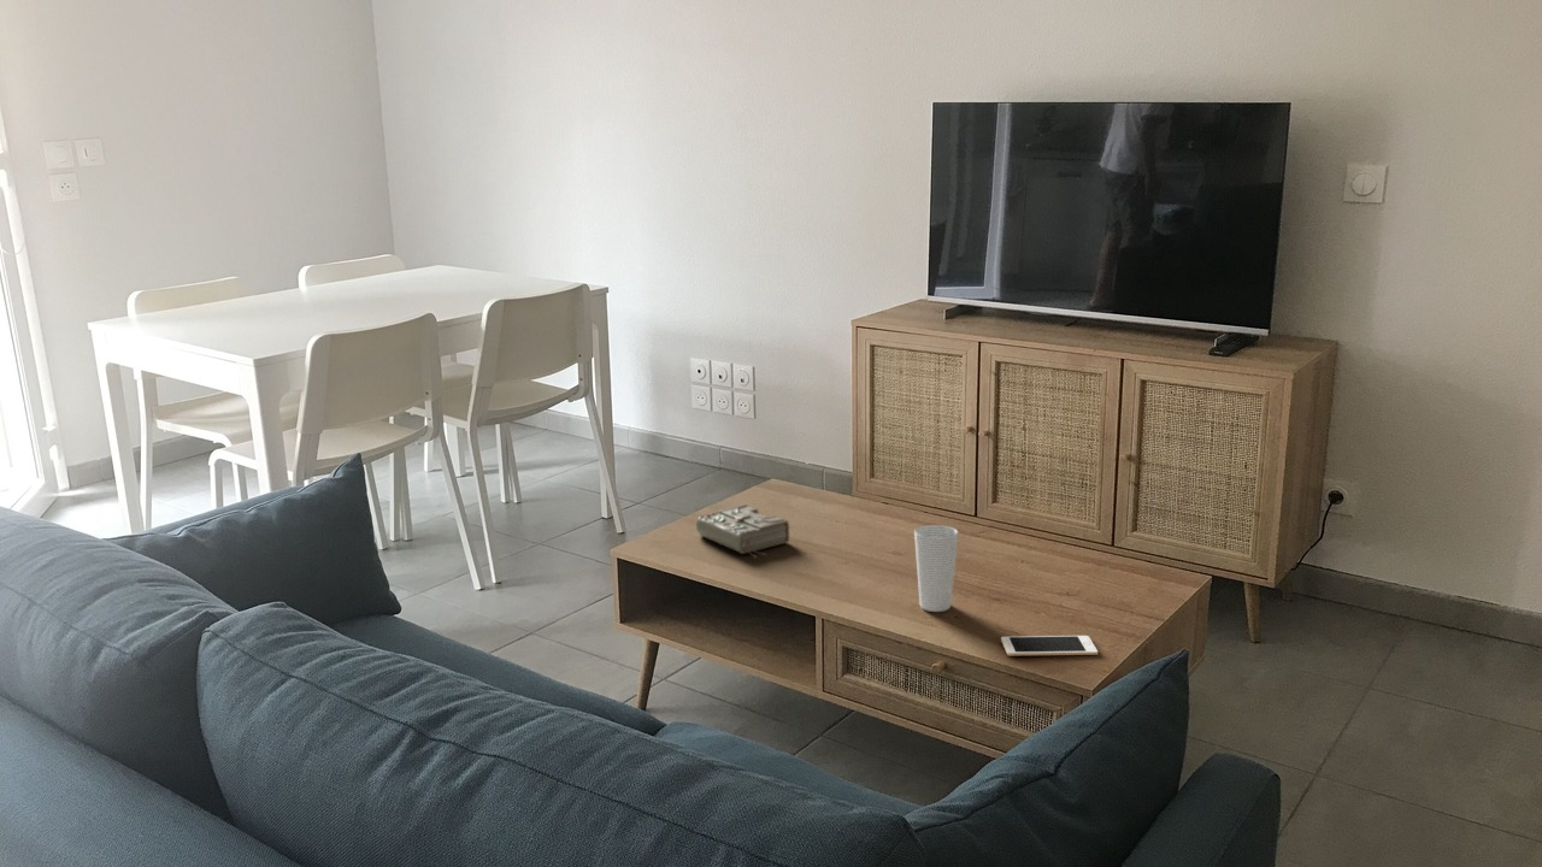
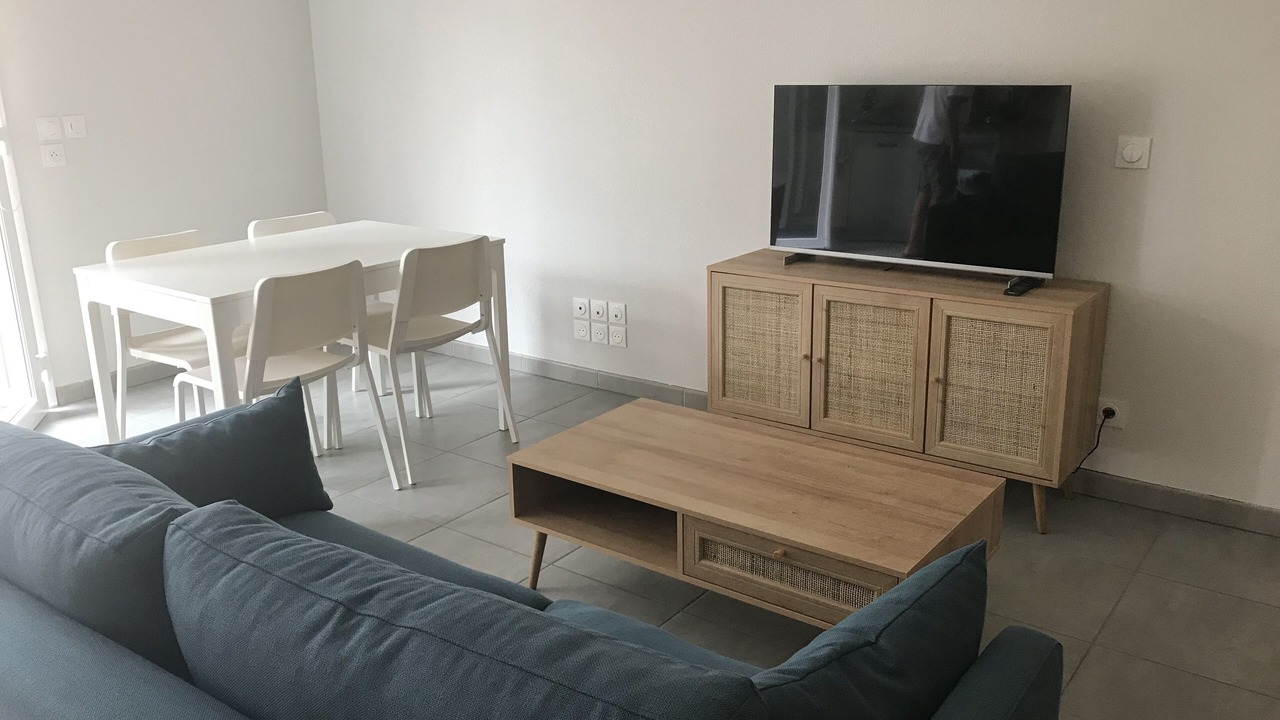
- cell phone (1048, 645)
- cup (935, 568)
- diary (741, 529)
